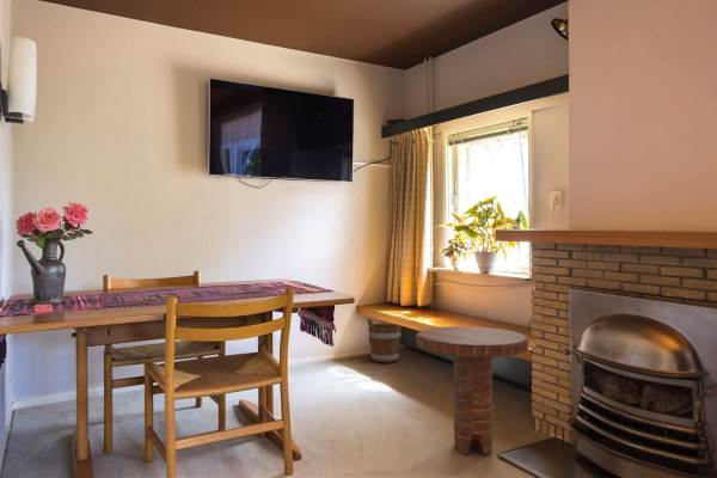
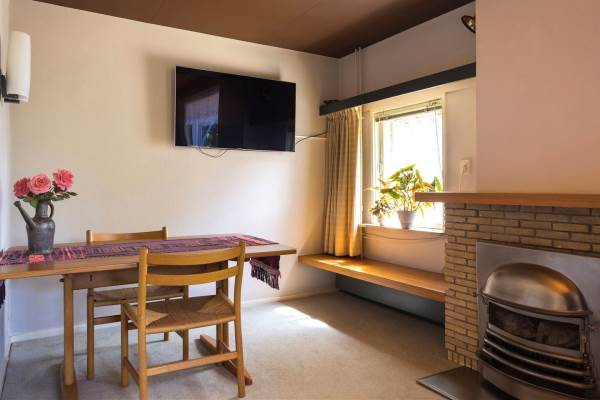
- bucket (380, 339)
- side table (471, 391)
